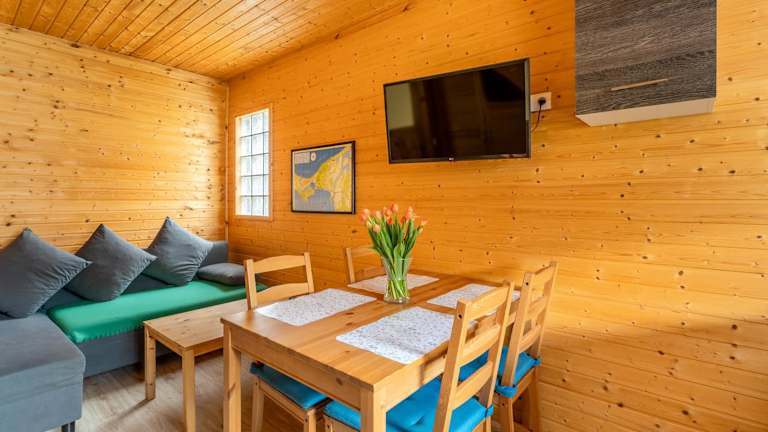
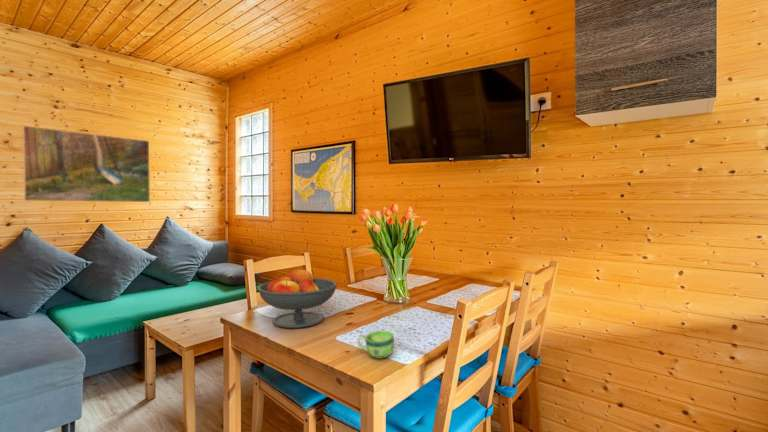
+ cup (375, 345)
+ fruit bowl (298, 296)
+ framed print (92, 167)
